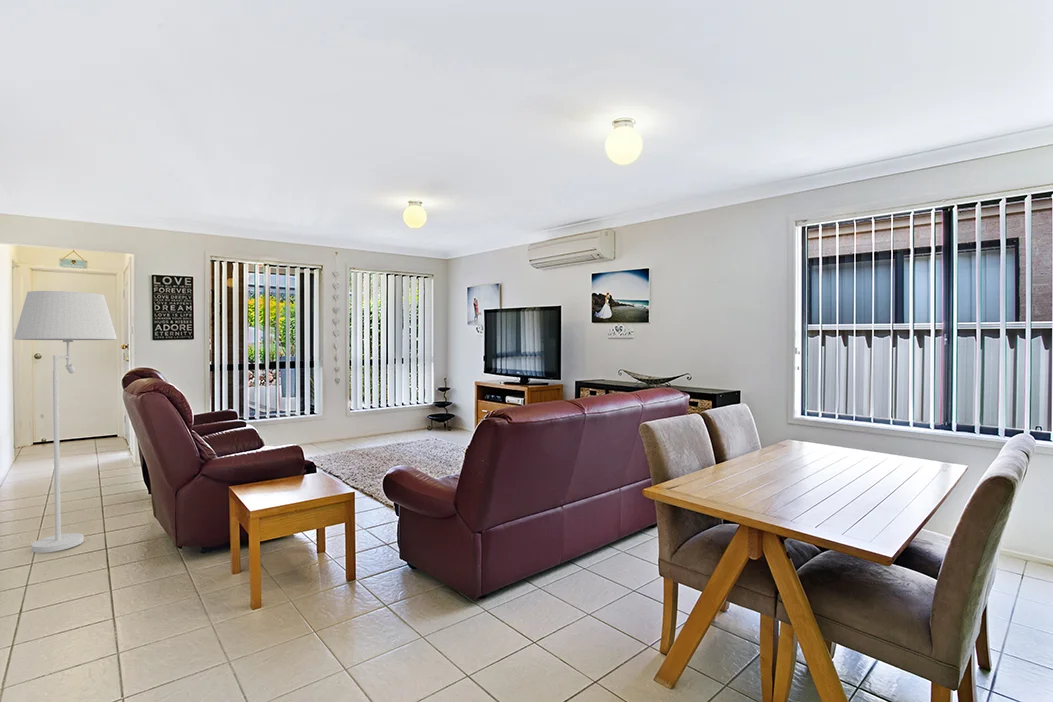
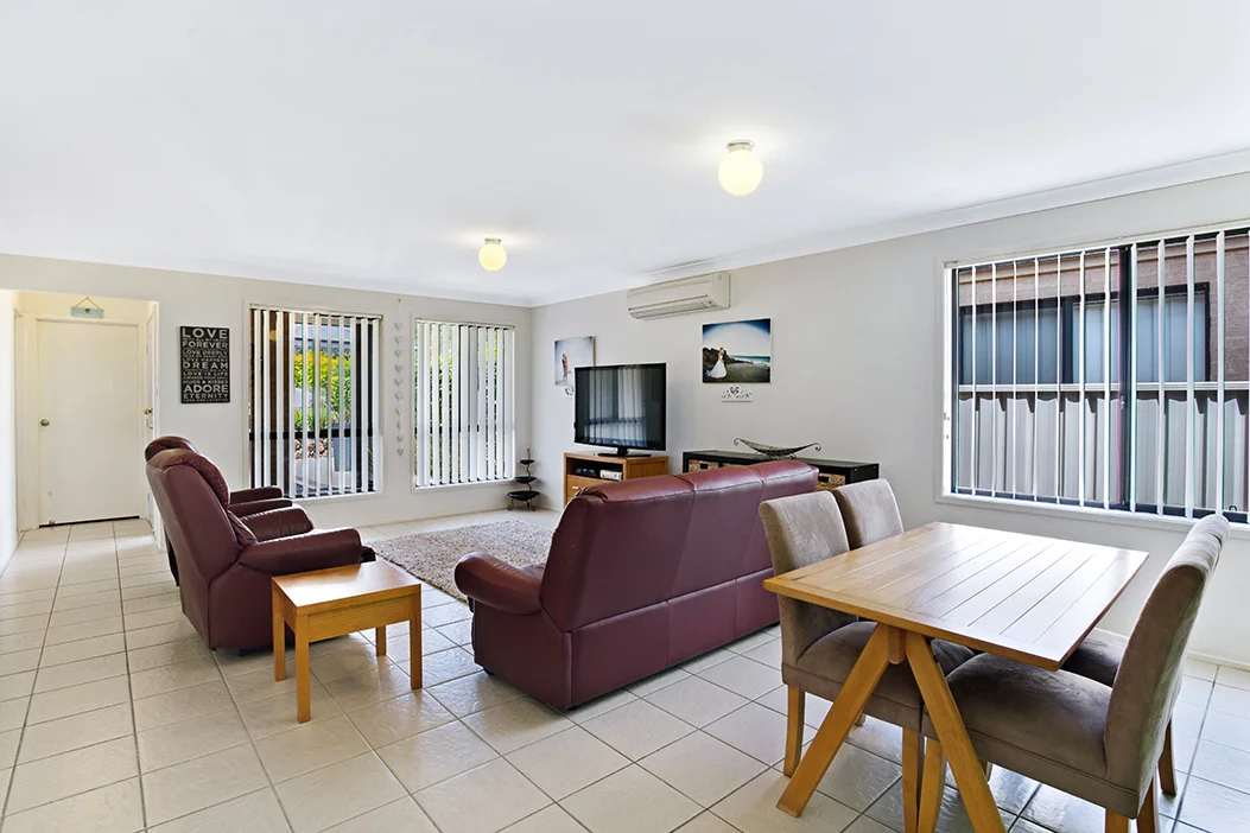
- floor lamp (58, 416)
